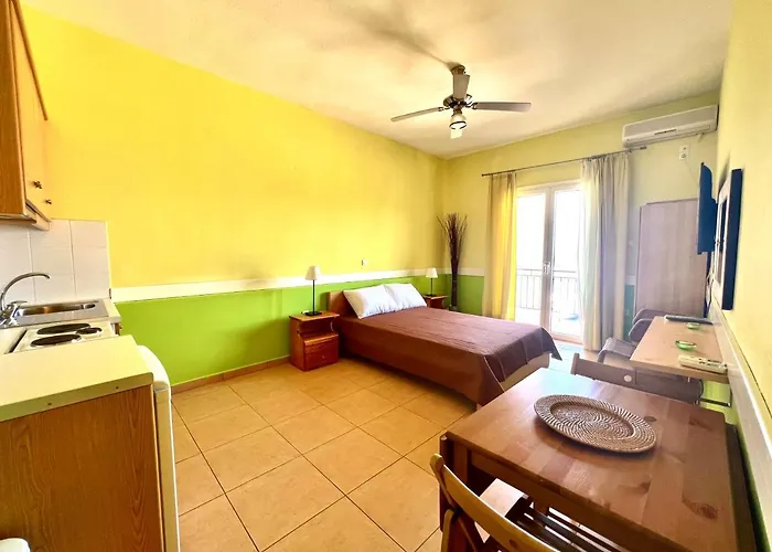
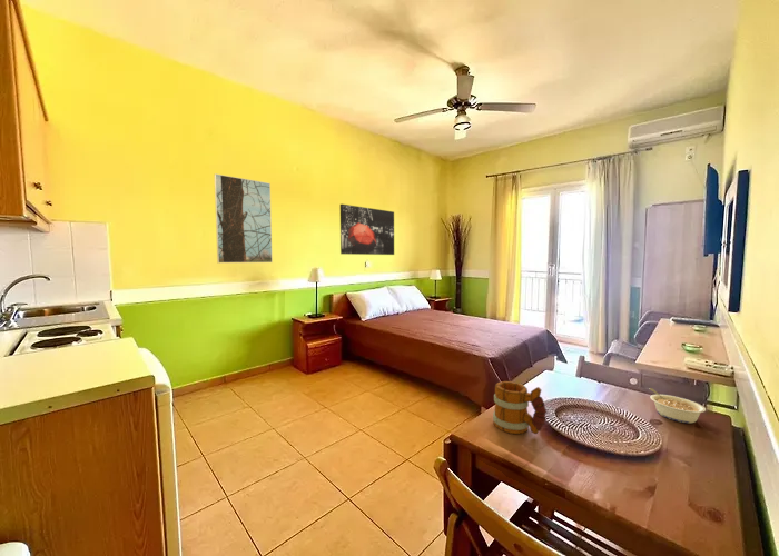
+ legume (673, 407)
+ mug (517, 405)
+ wall art (368, 231)
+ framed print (245, 220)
